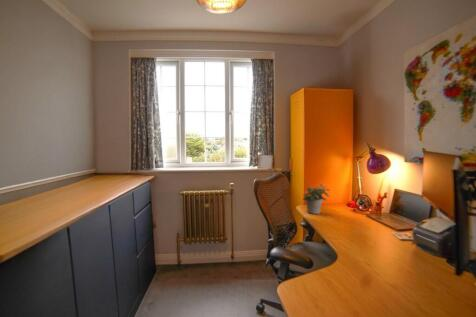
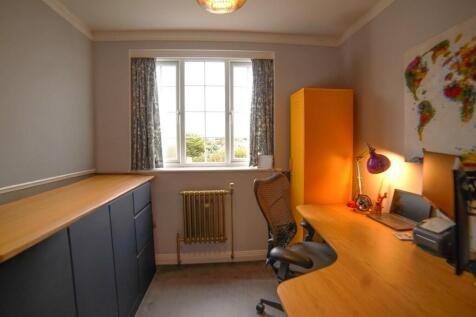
- potted plant (316, 199)
